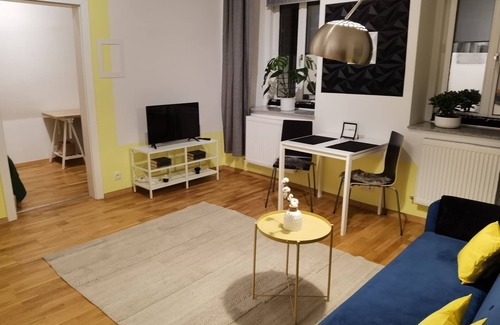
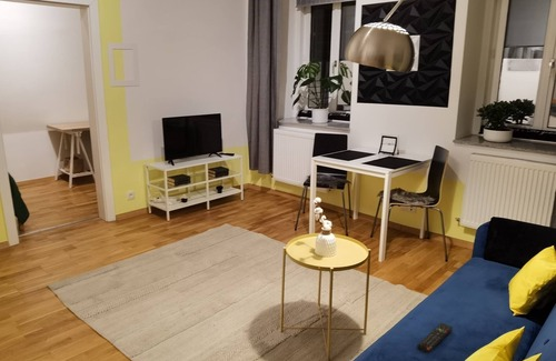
+ remote control (435, 337)
